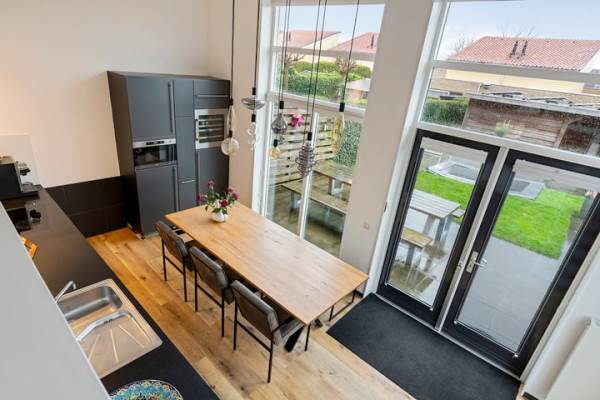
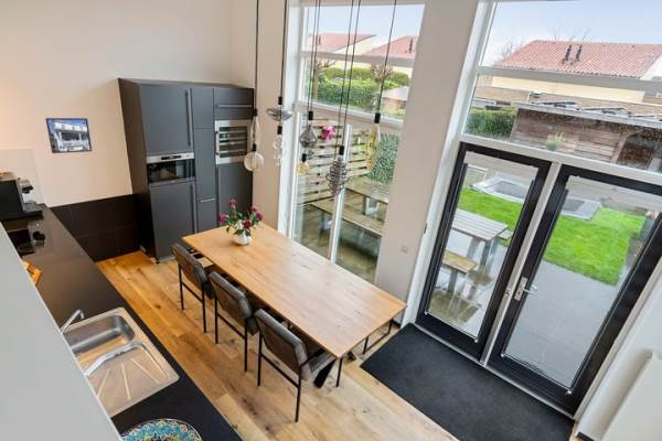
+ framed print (70, 135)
